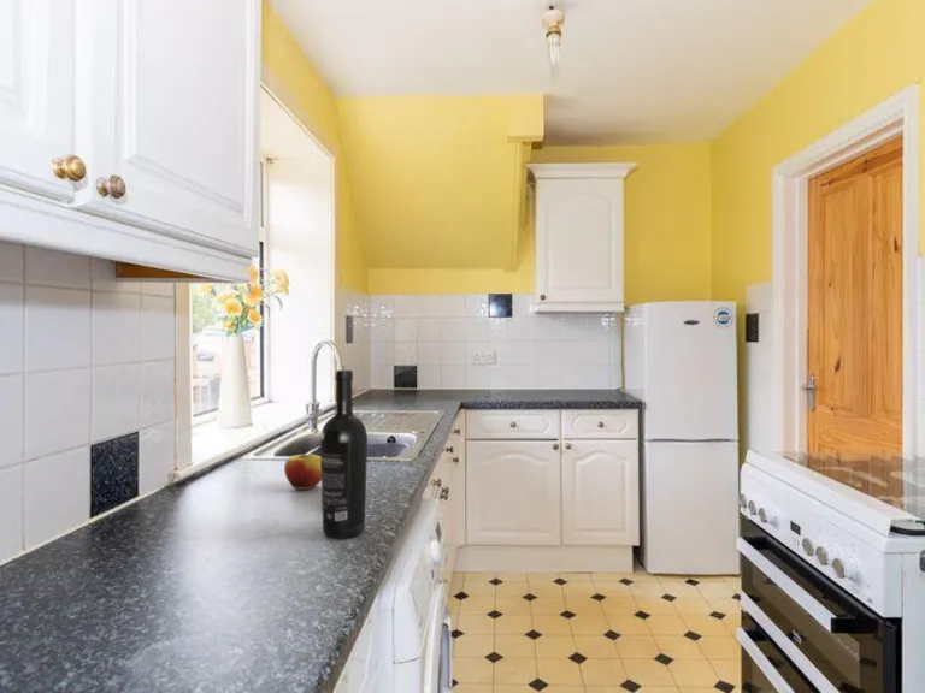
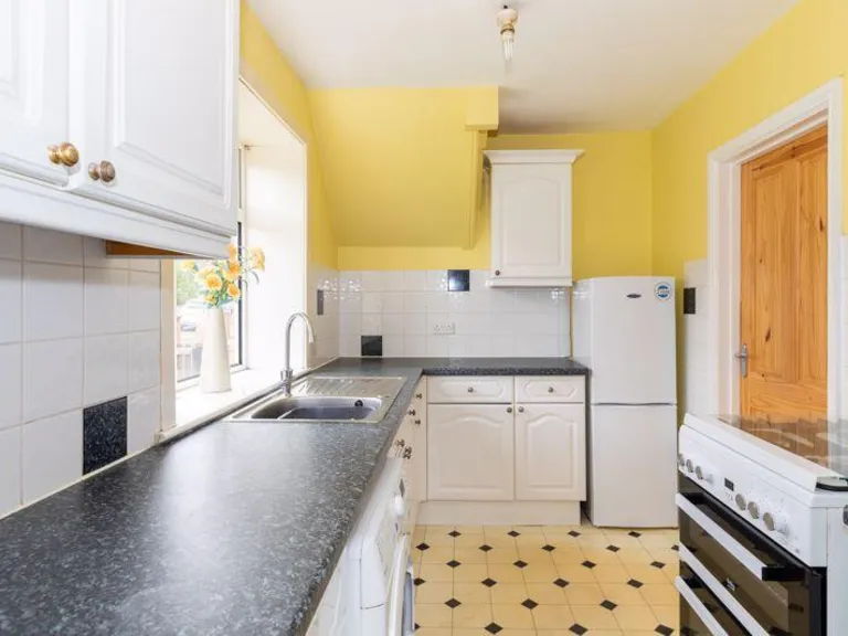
- wine bottle (343, 450)
- apple (305, 469)
